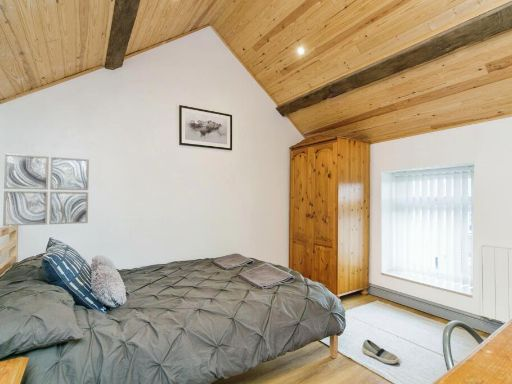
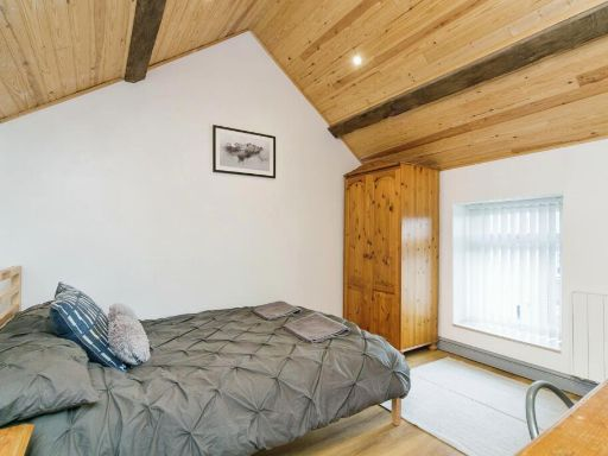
- wall art (47, 191)
- shoe (379, 351)
